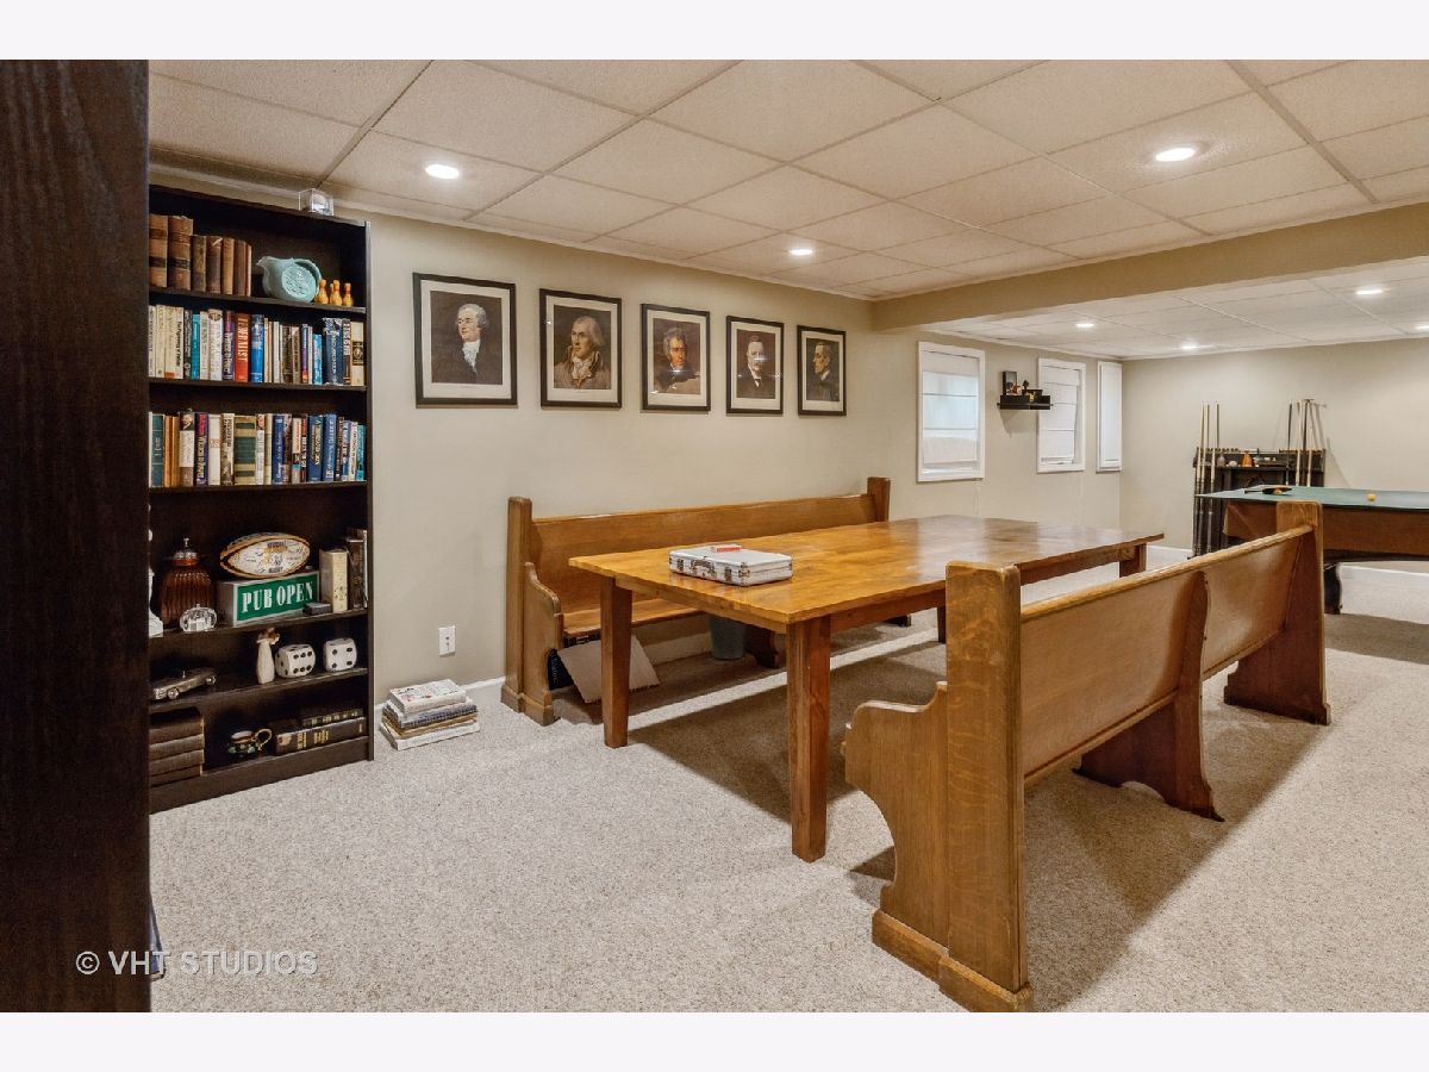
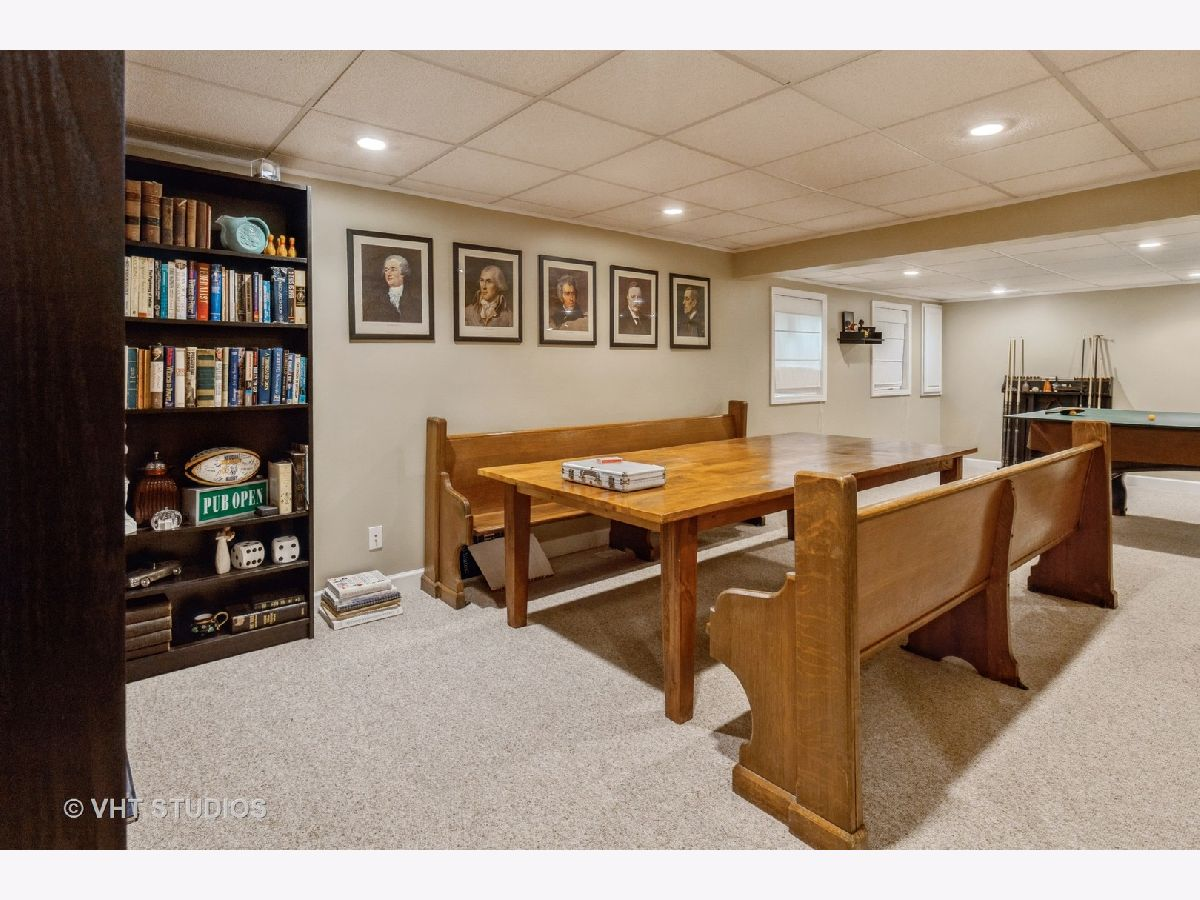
- waste basket (728, 630)
